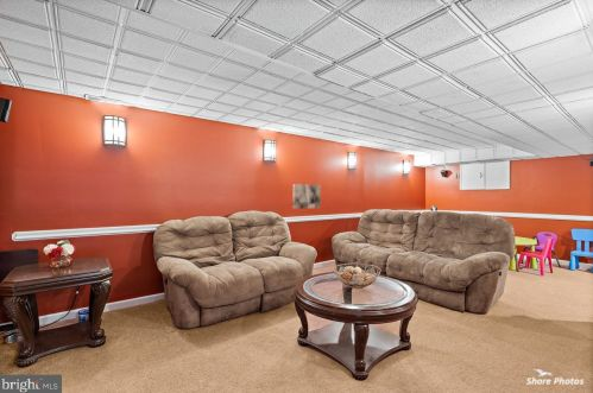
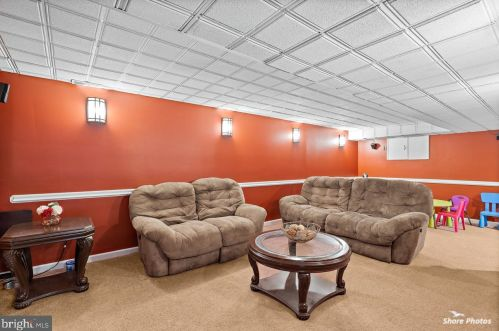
- wall art (307, 196)
